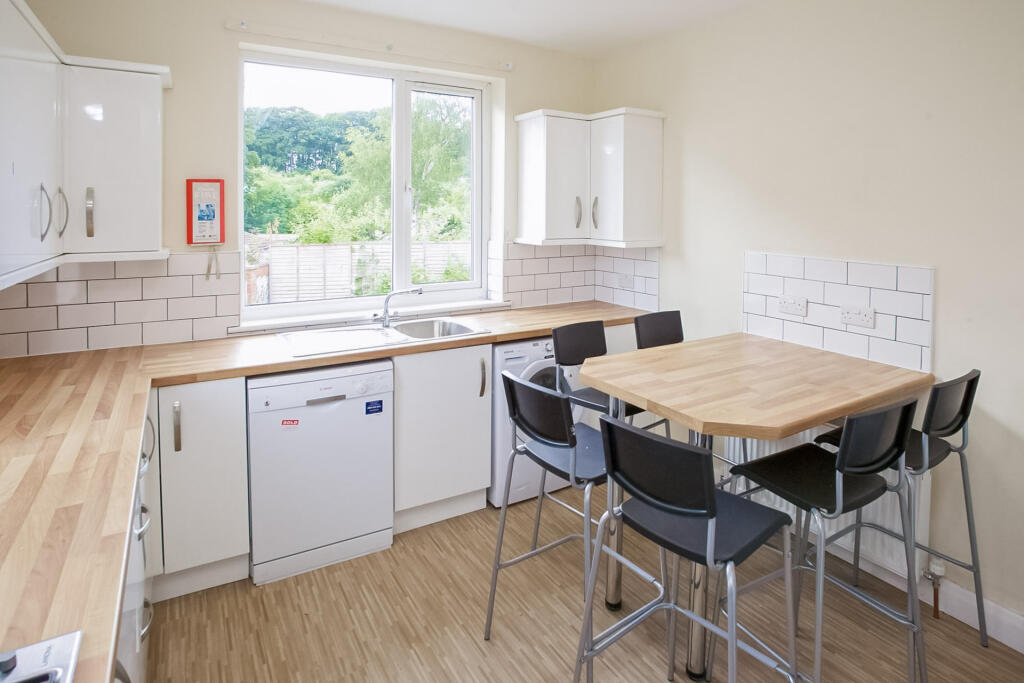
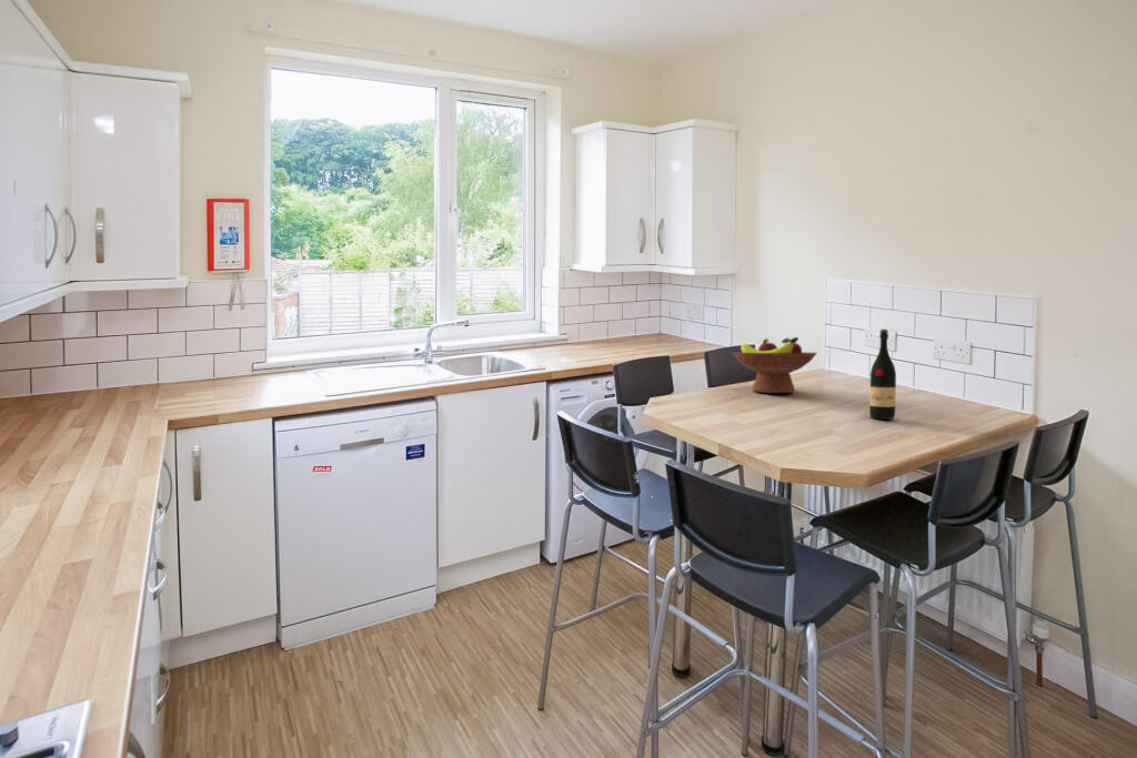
+ wine bottle (883, 373)
+ fruit bowl (773, 364)
